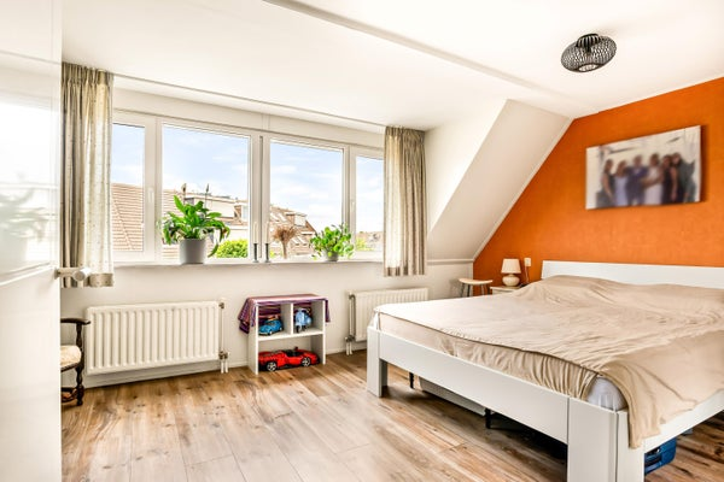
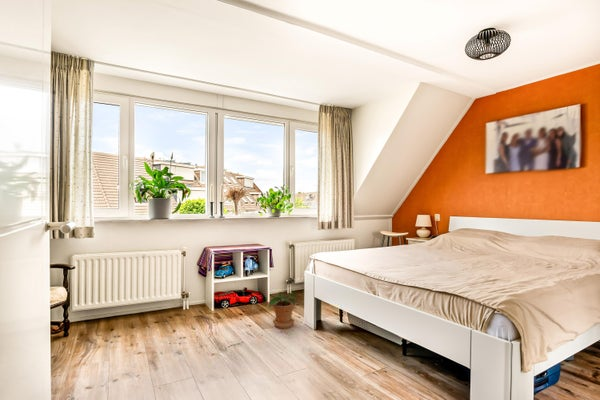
+ potted plant (280, 309)
